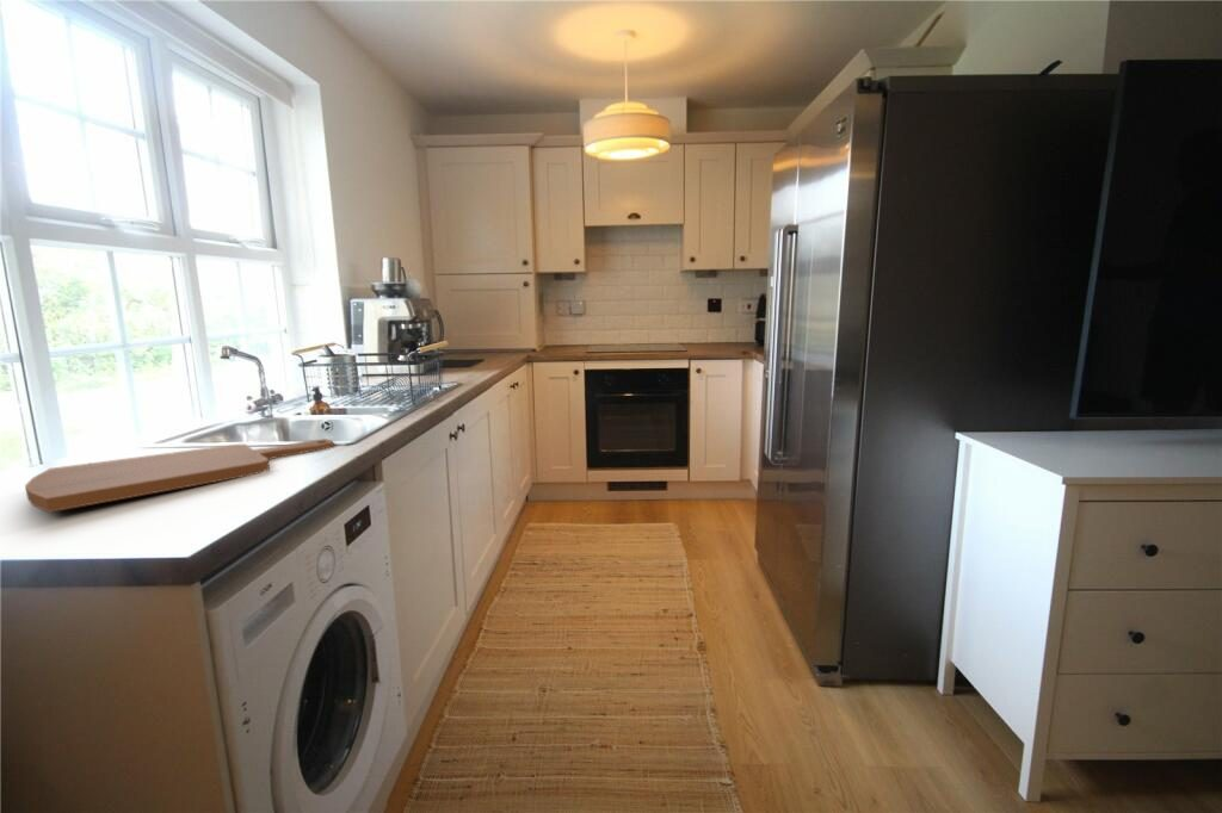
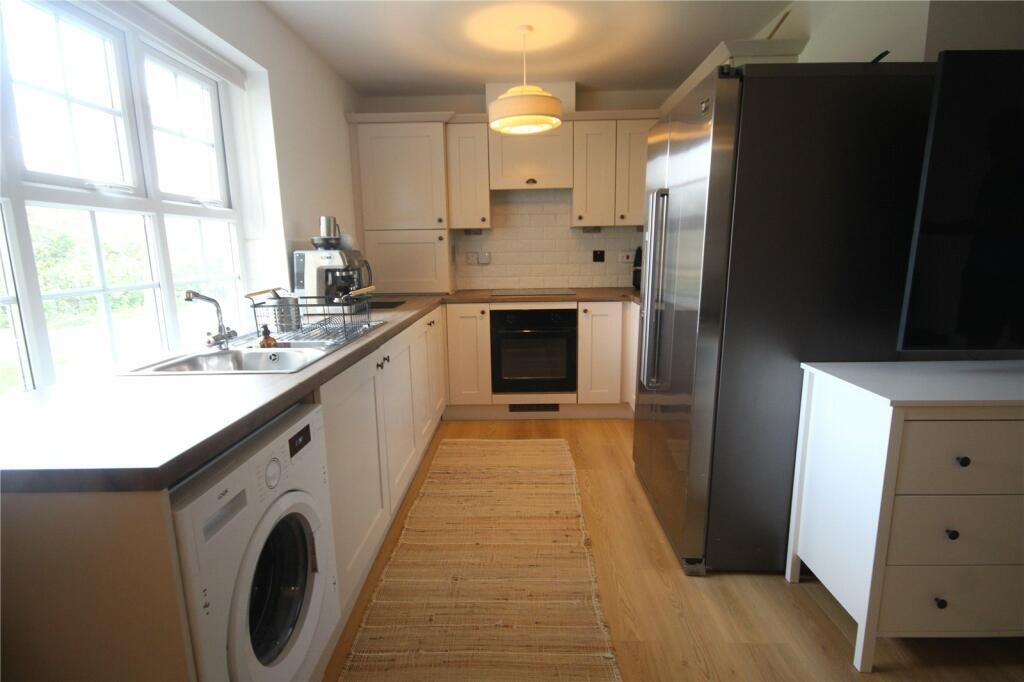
- cutting board (178, 468)
